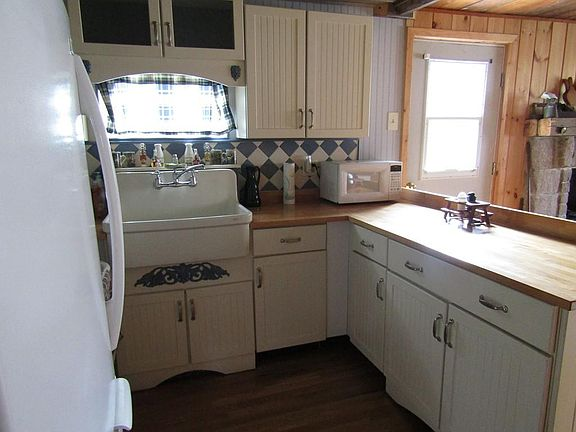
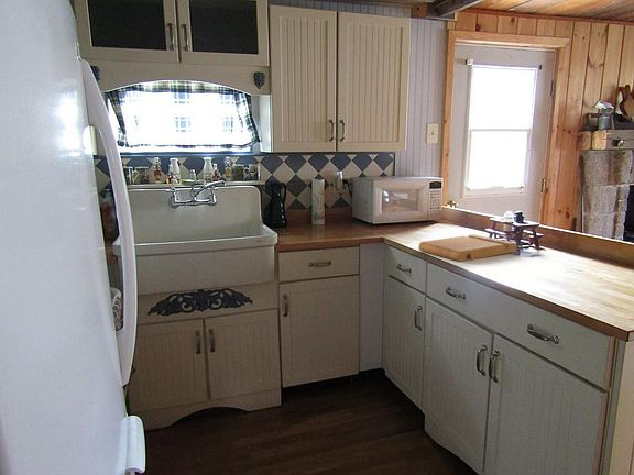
+ cutting board (467, 246)
